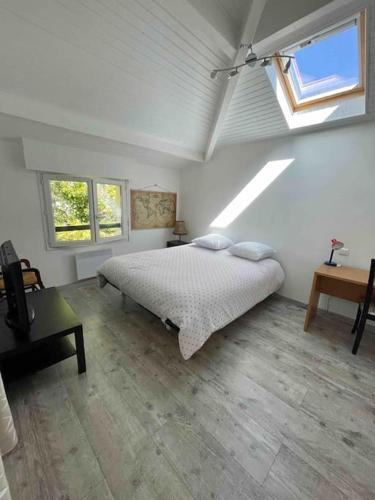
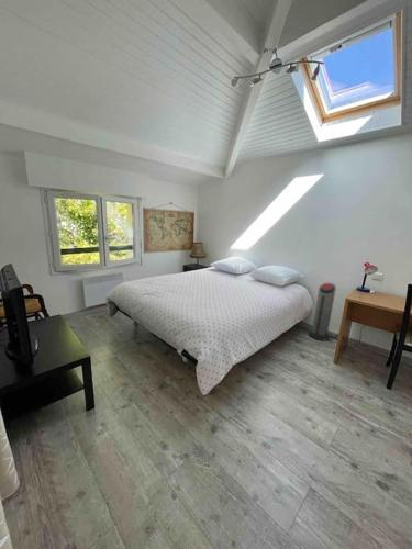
+ air purifier (323, 310)
